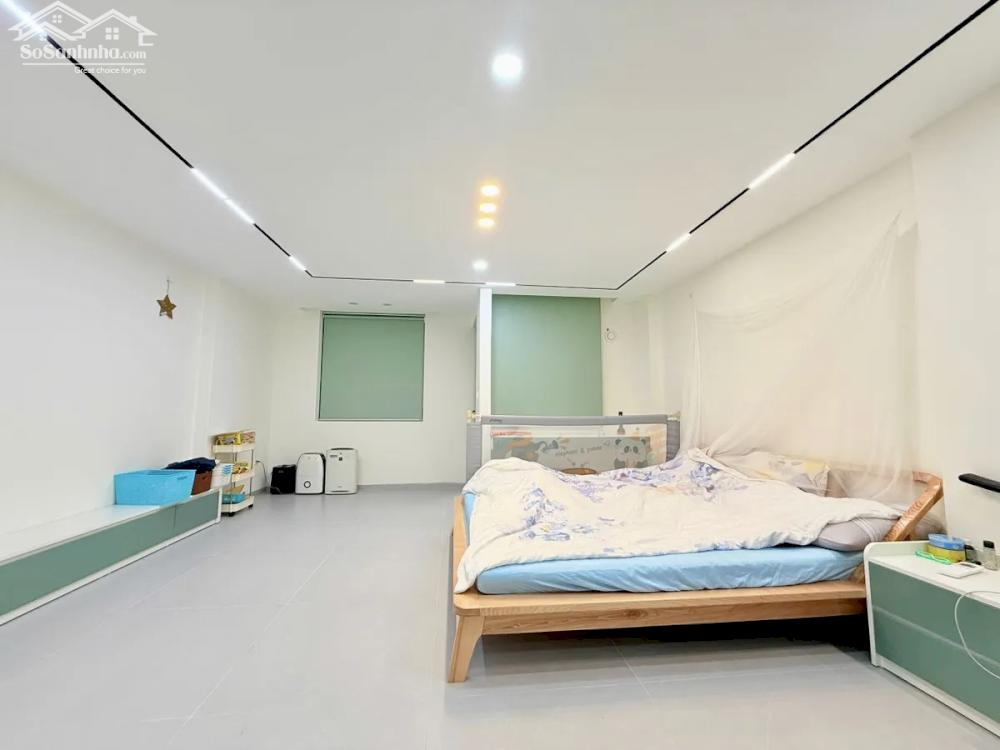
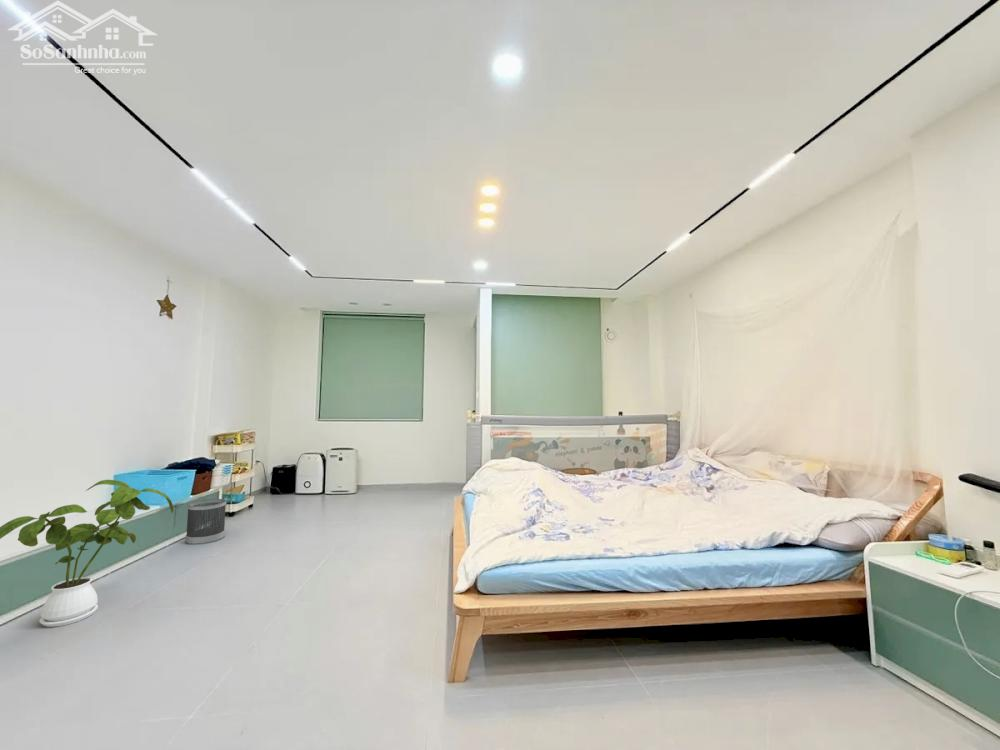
+ house plant (102, 545)
+ wastebasket (206, 520)
